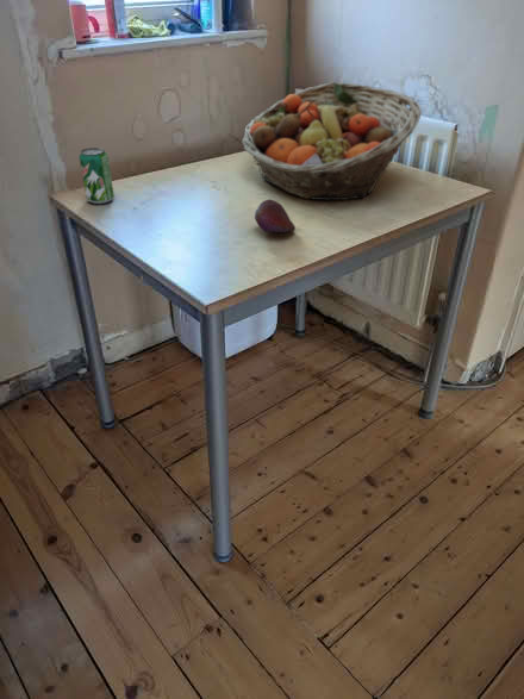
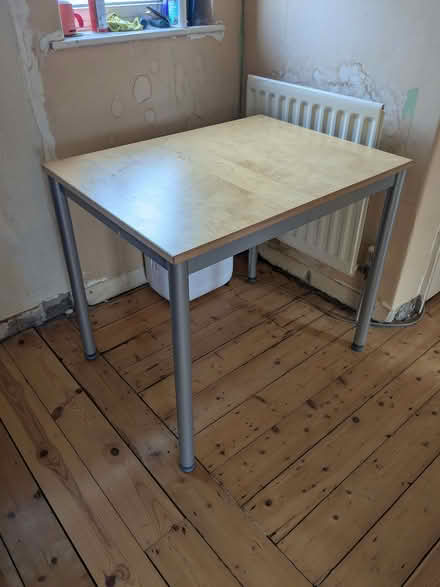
- apple (273, 218)
- beverage can (96, 175)
- fruit basket (325, 138)
